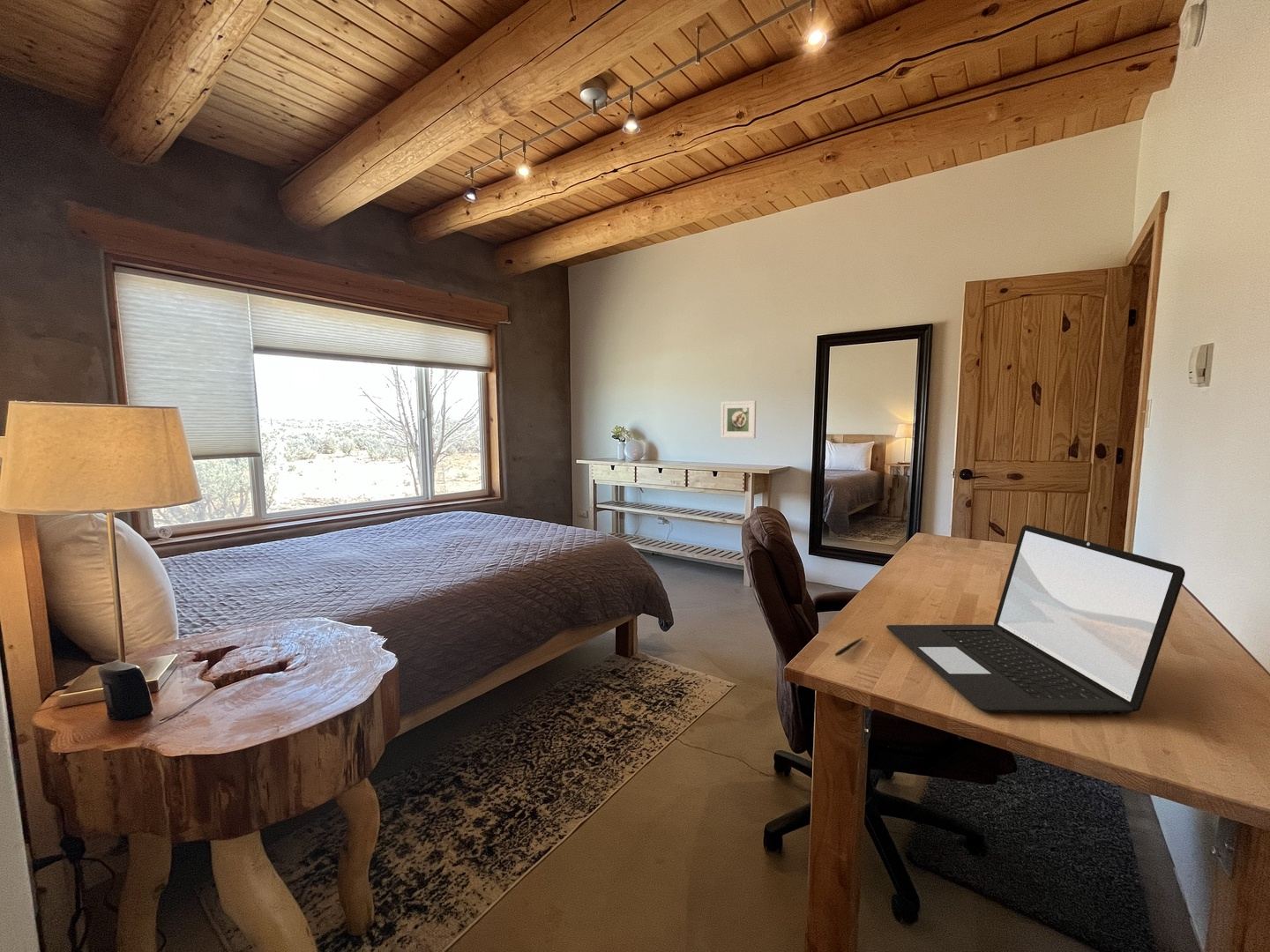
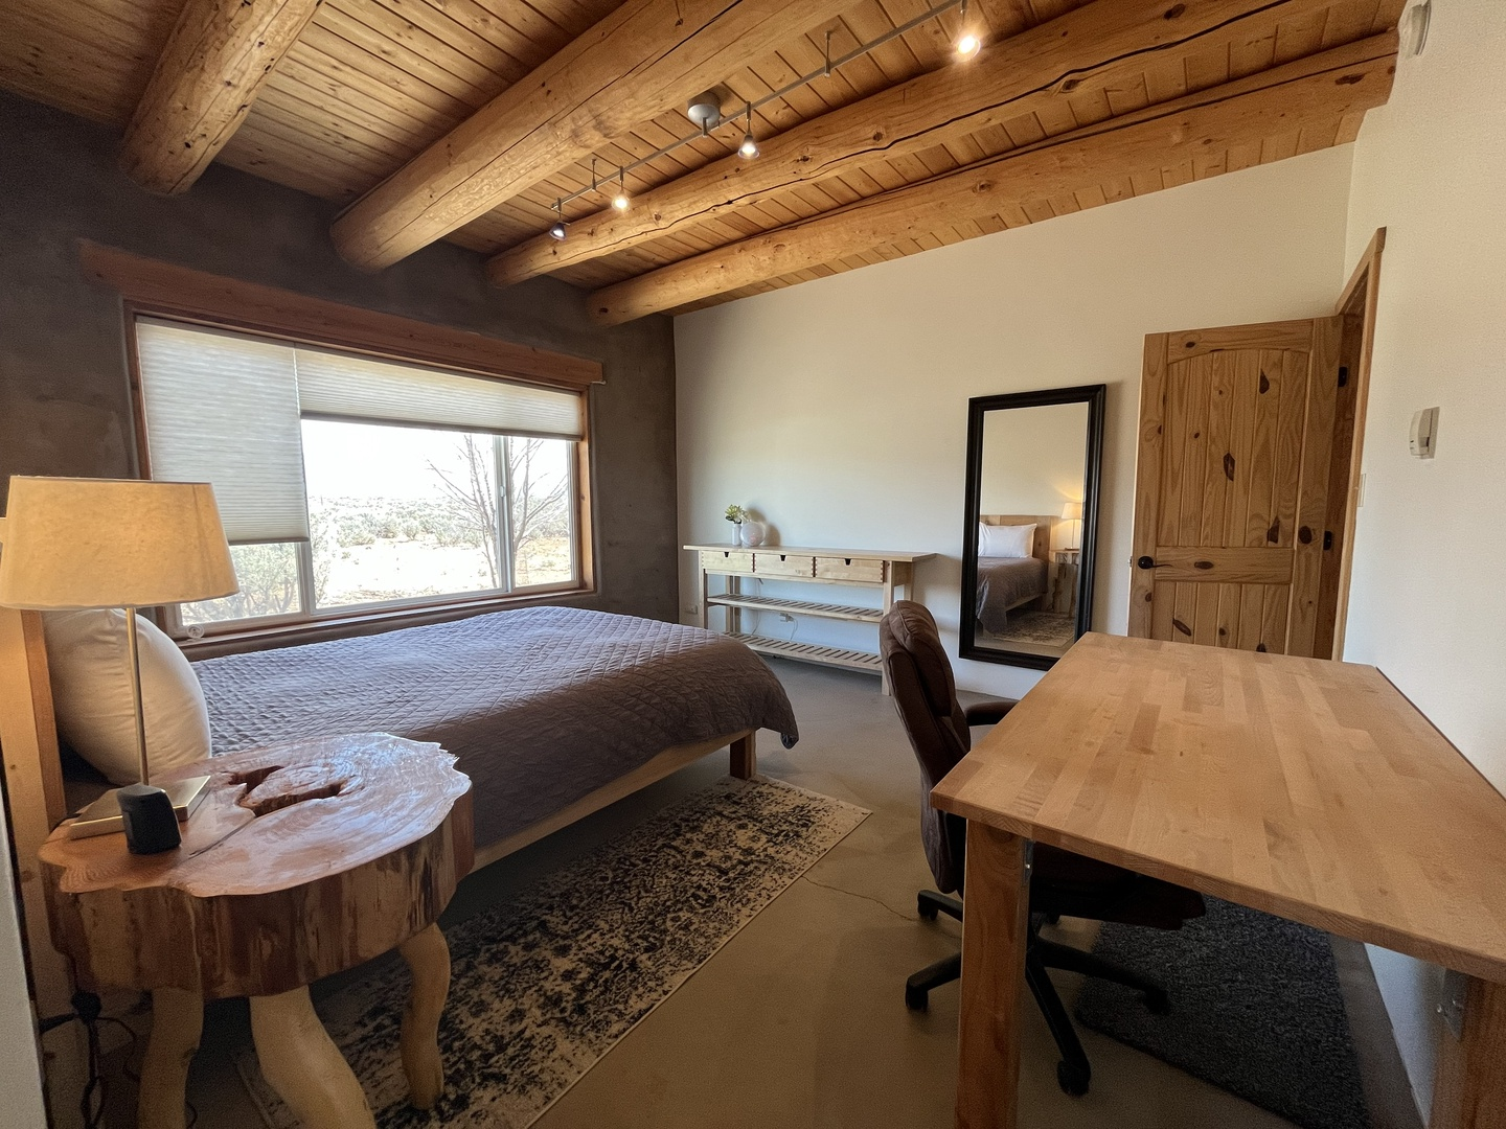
- laptop (1005, 604)
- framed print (737, 420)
- pen (850, 645)
